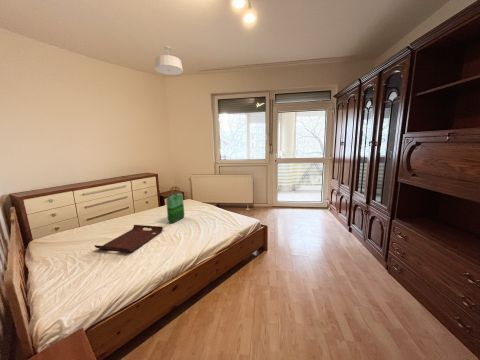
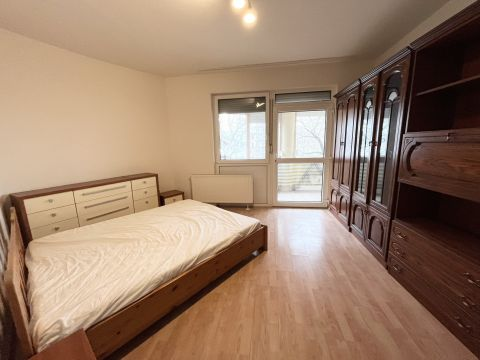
- ceiling light fixture (168, 60)
- serving tray (132, 237)
- tote bag (175, 203)
